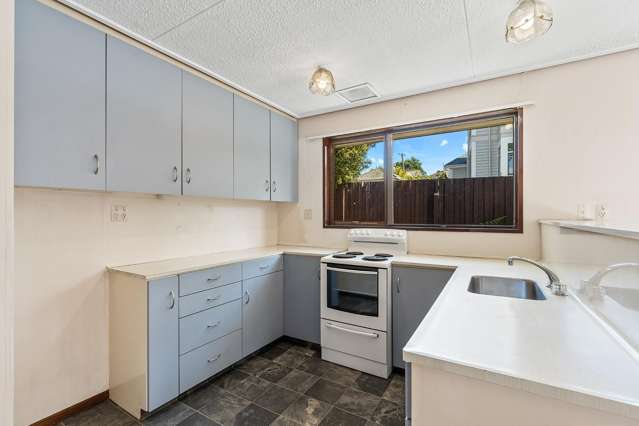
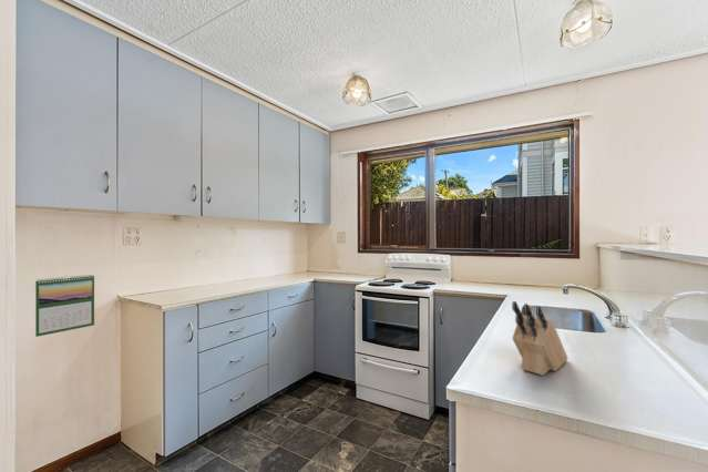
+ knife block (538, 332)
+ calendar (66, 302)
